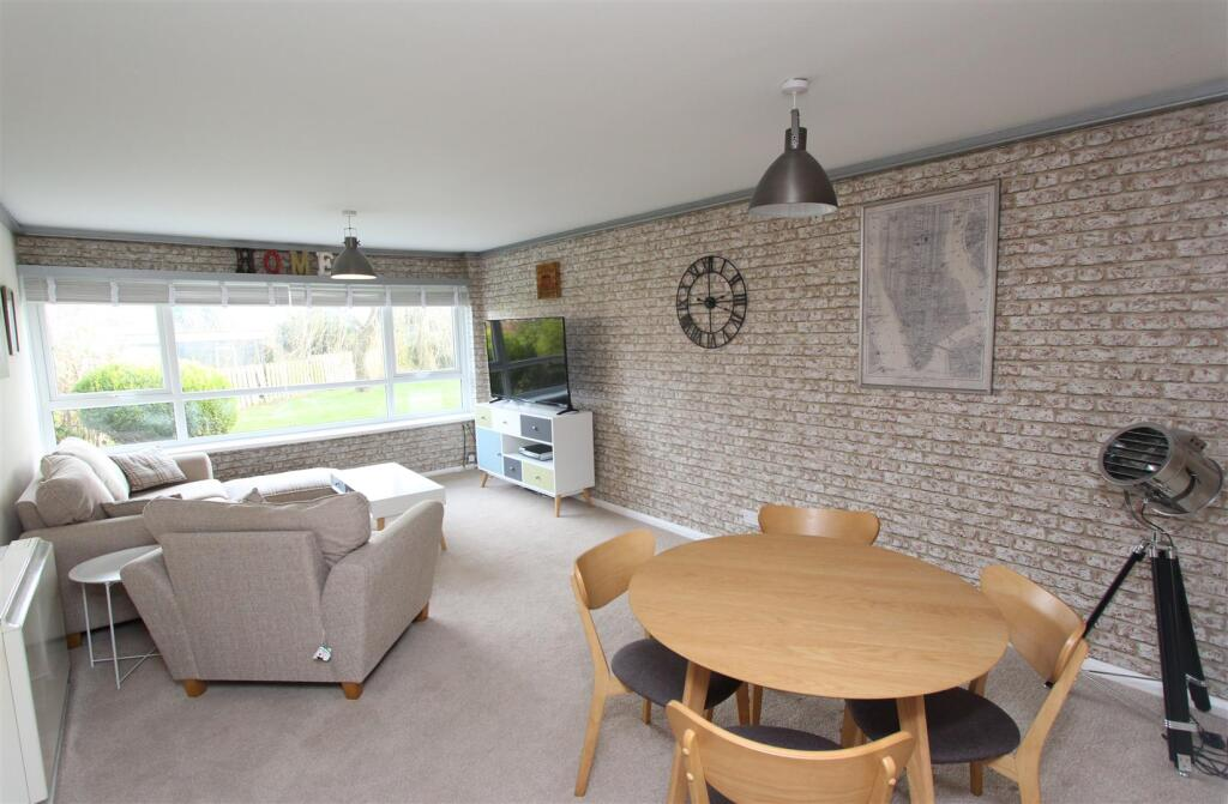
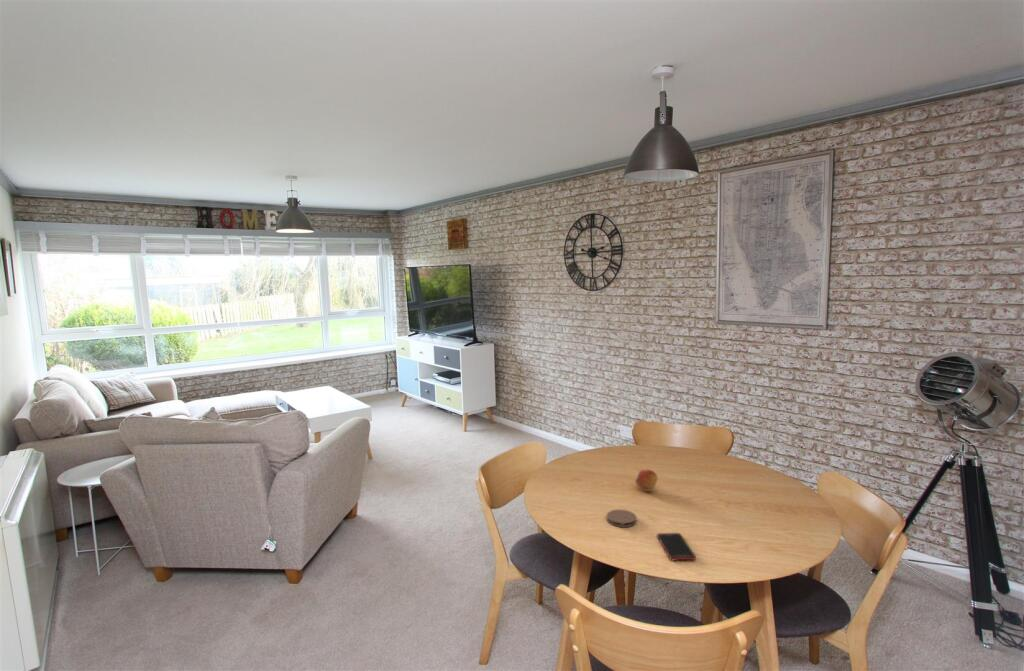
+ coaster (621, 518)
+ fruit (646, 480)
+ cell phone (675, 546)
